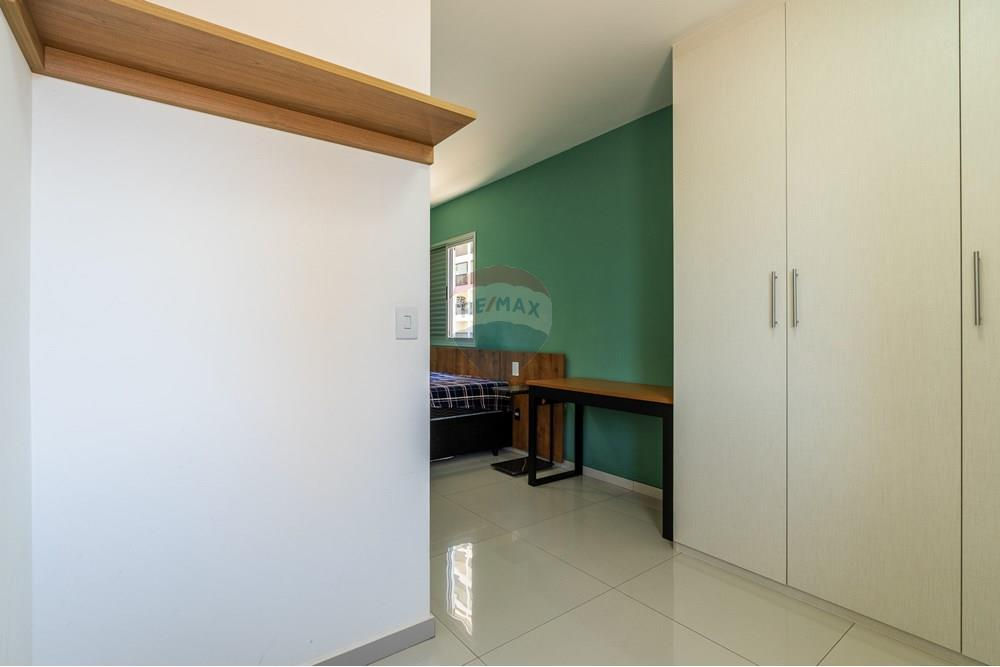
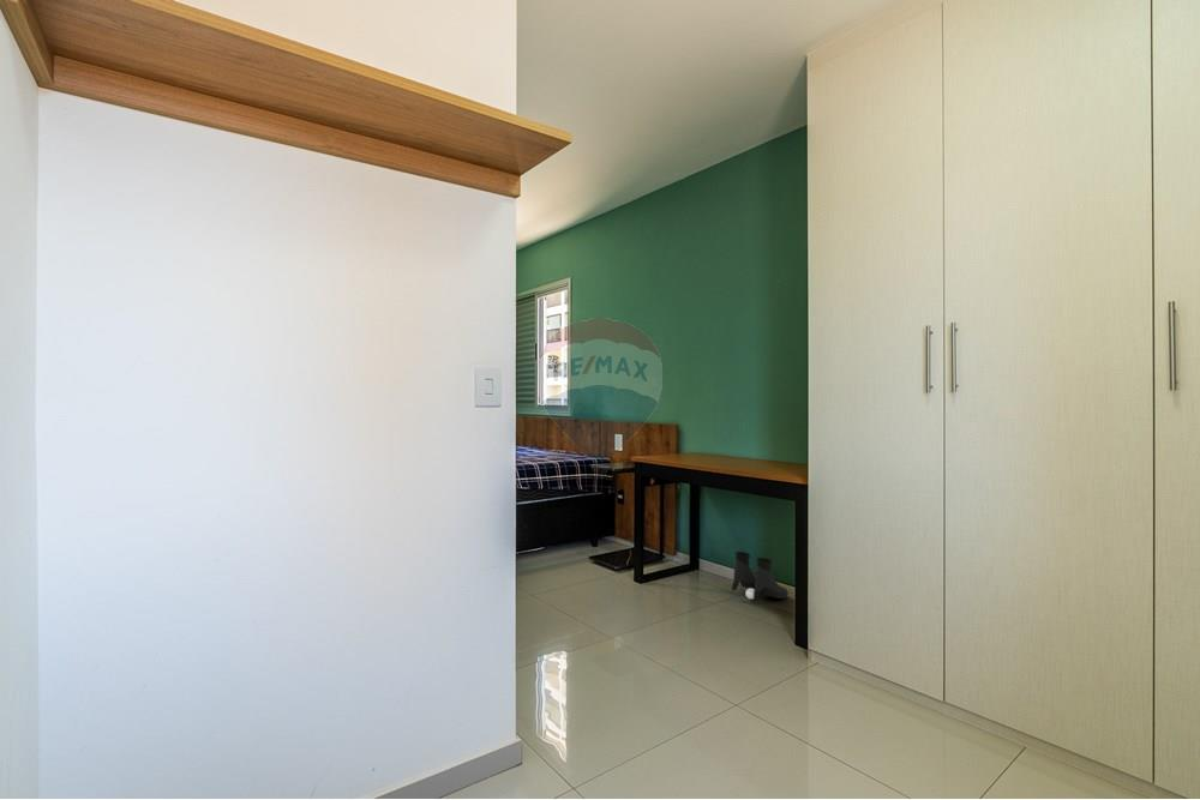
+ boots (760, 572)
